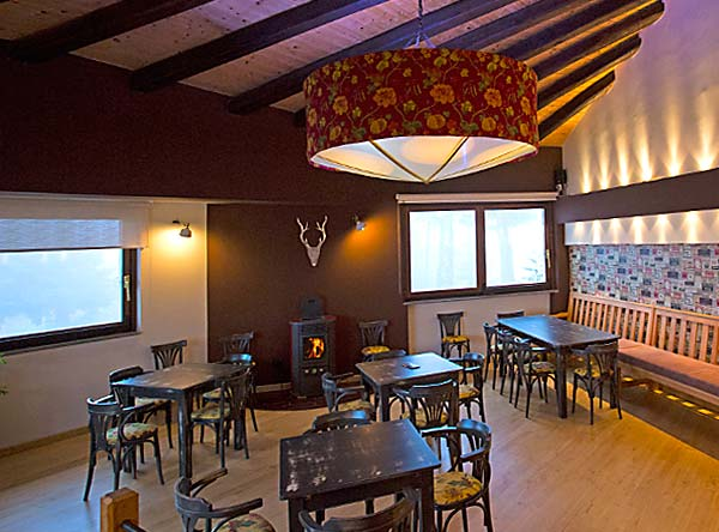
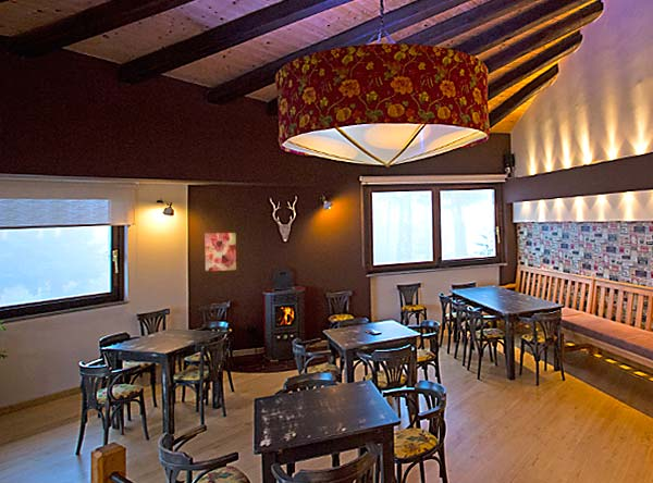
+ wall art (220, 251)
